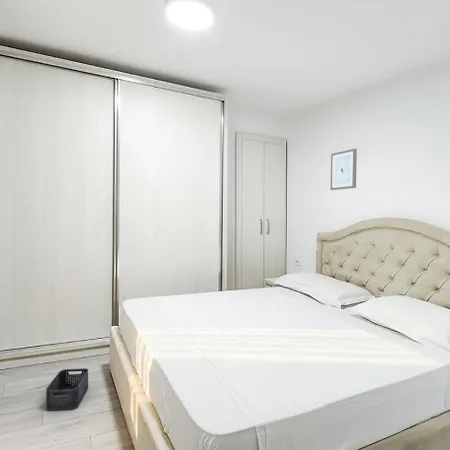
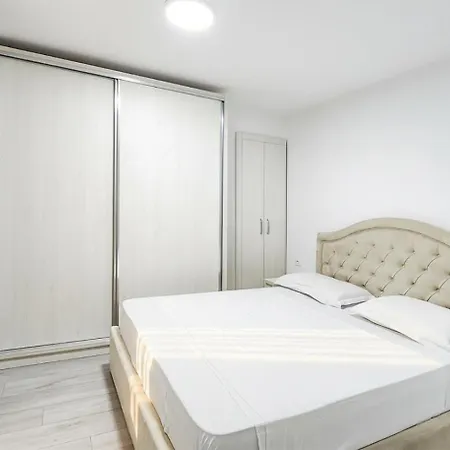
- wall art (343, 170)
- storage bin (68, 388)
